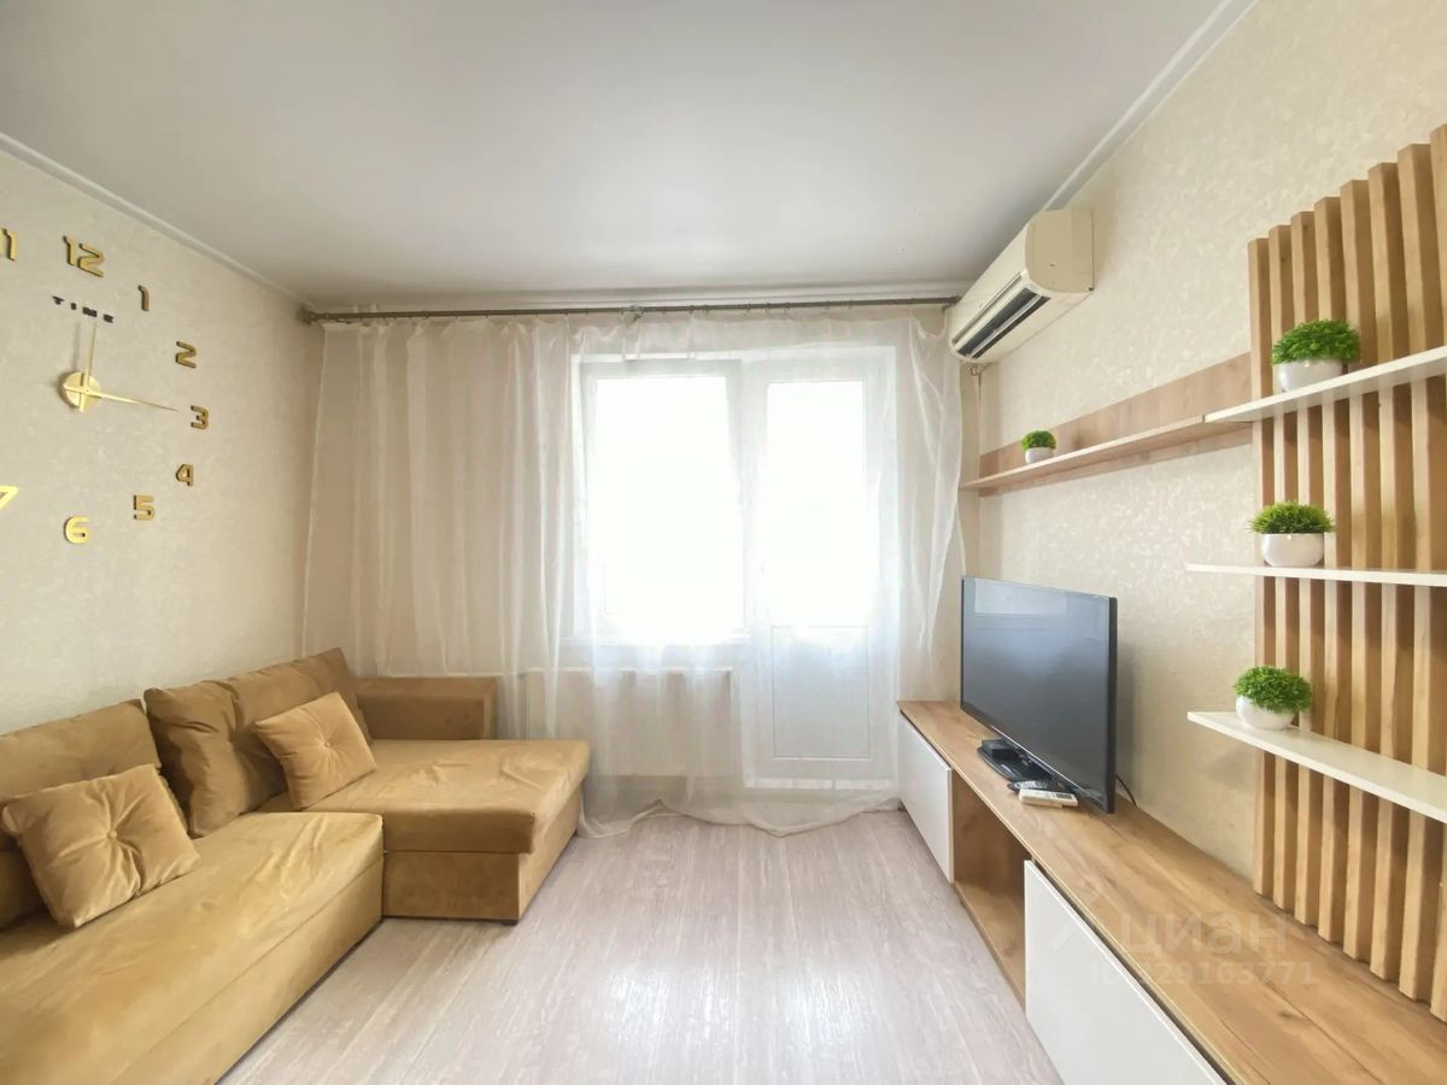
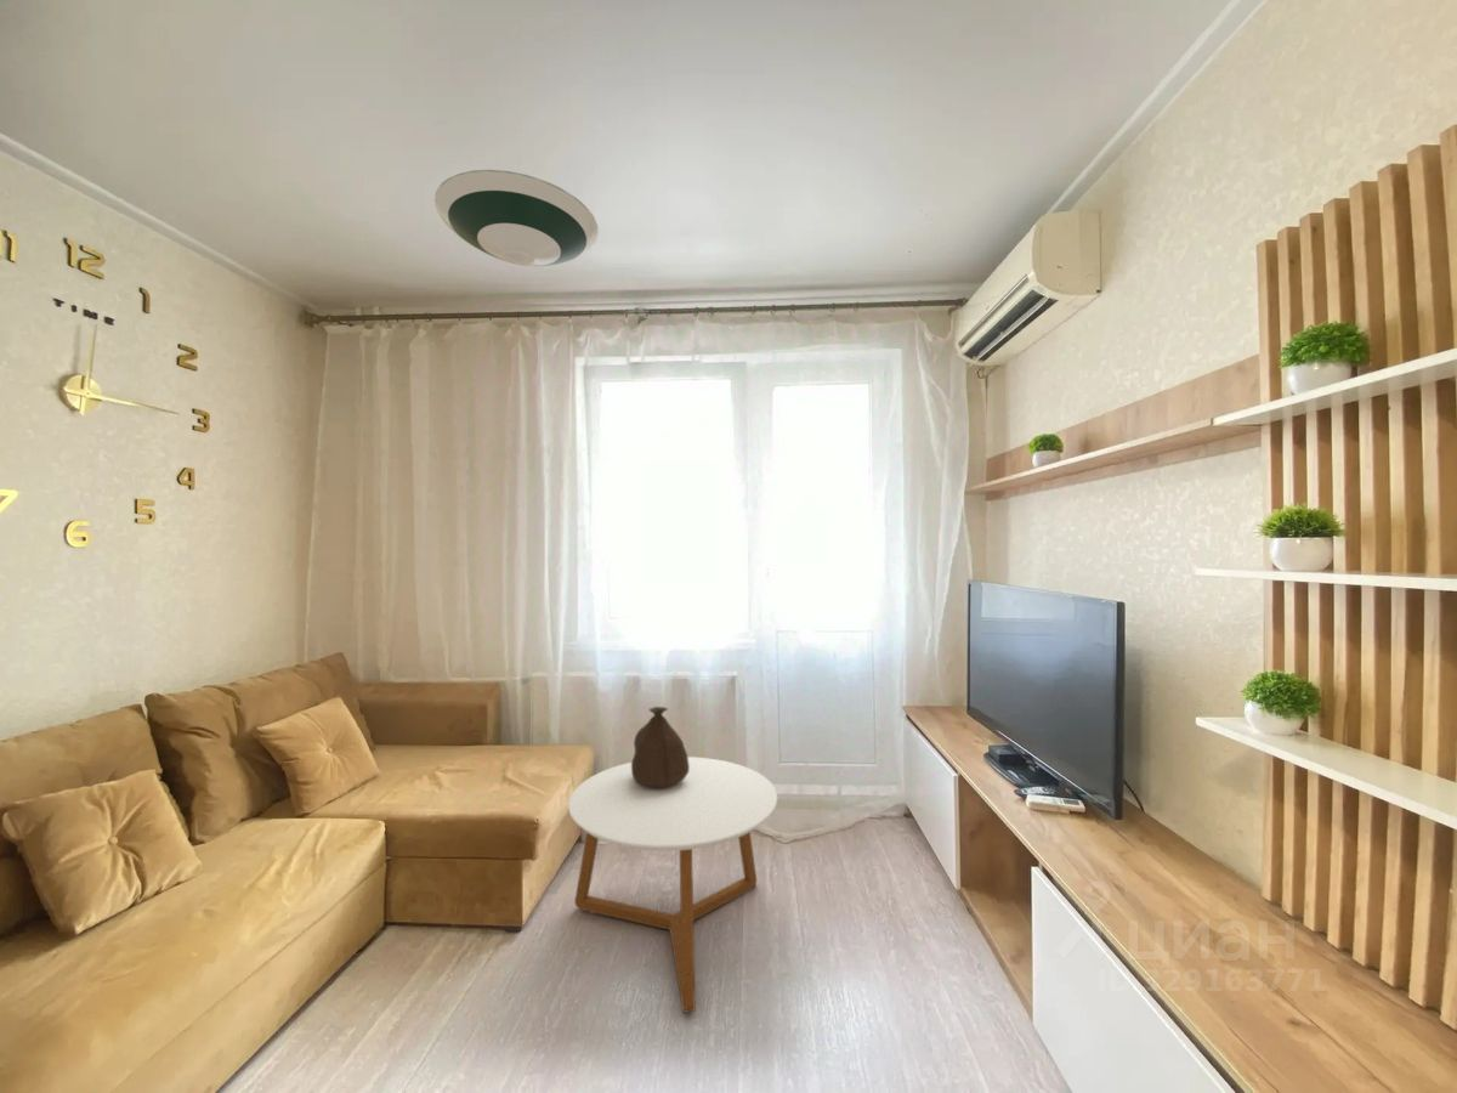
+ coffee table (680, 862)
+ bag (657, 743)
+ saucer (520, 239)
